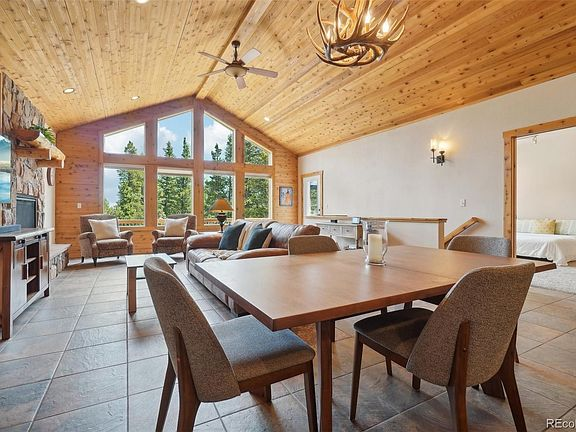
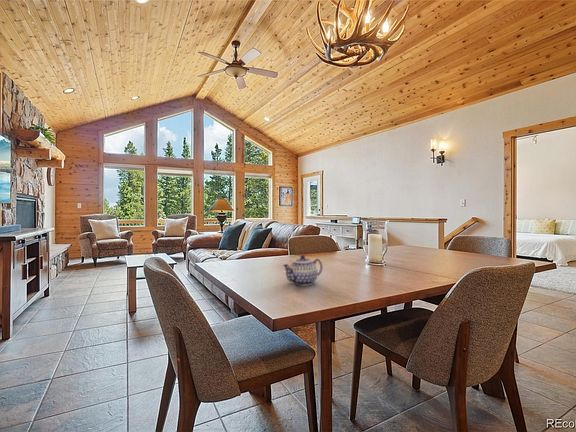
+ teapot (303, 269)
